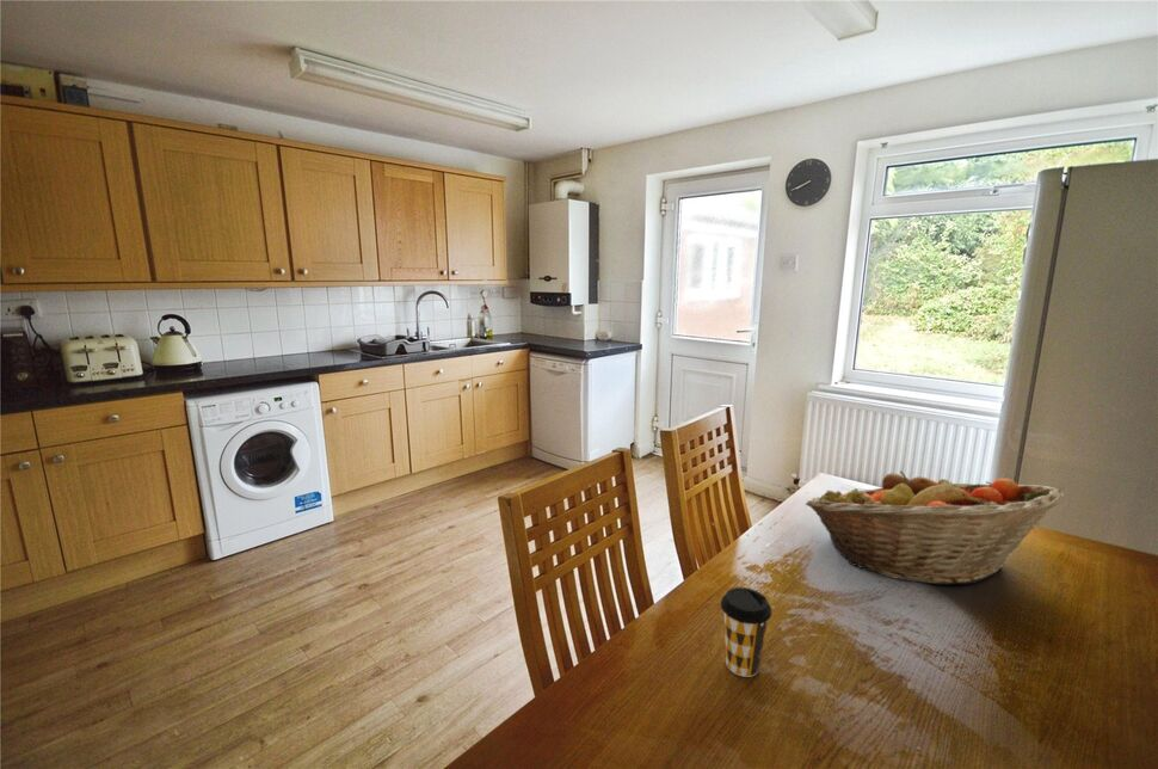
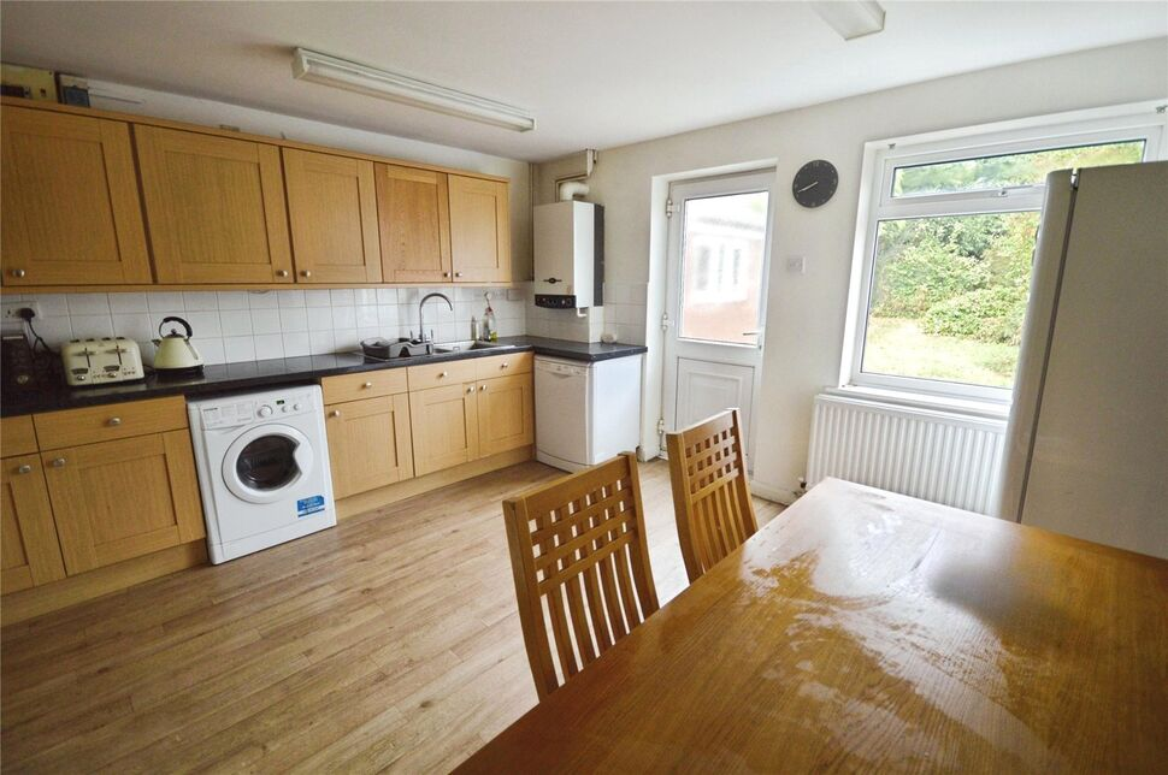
- fruit basket (924, 513)
- coffee cup (744, 632)
